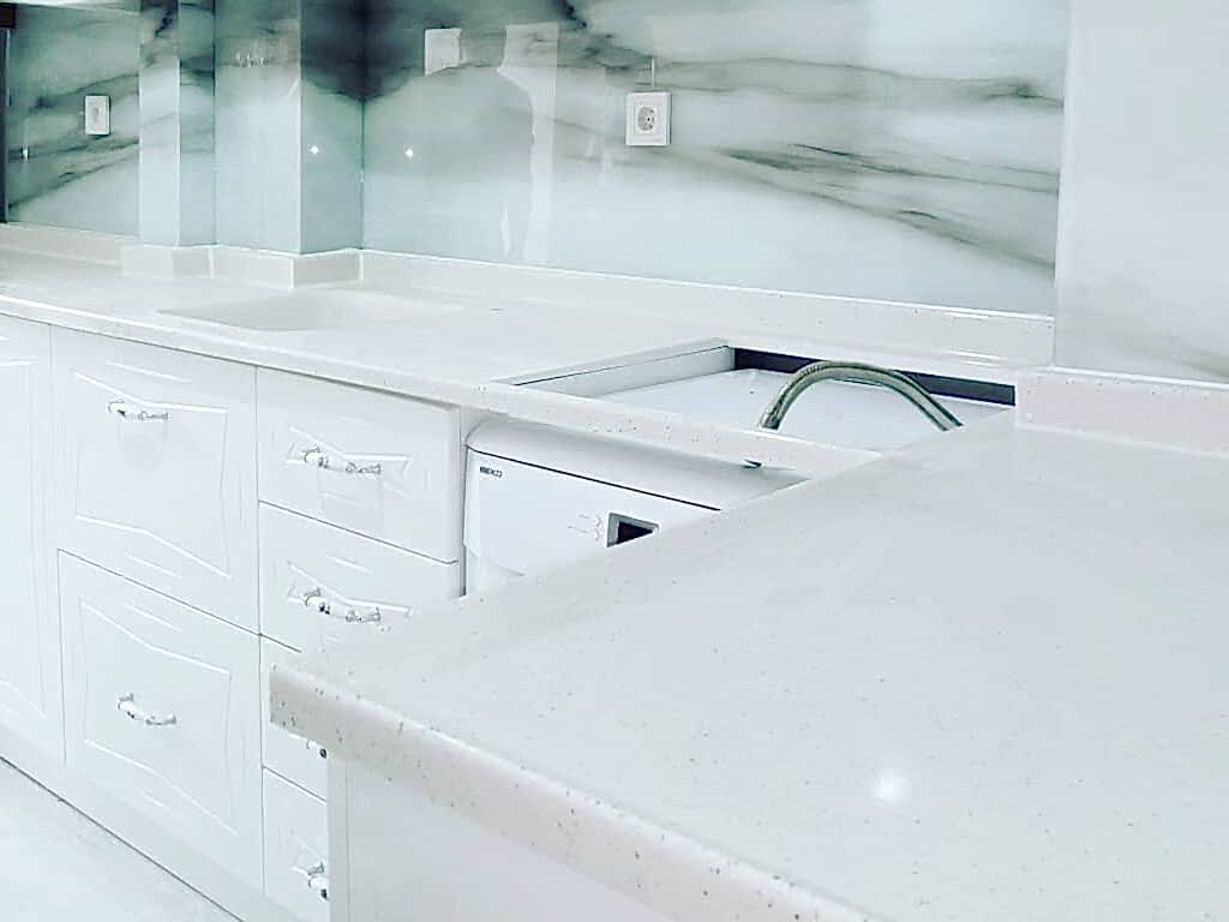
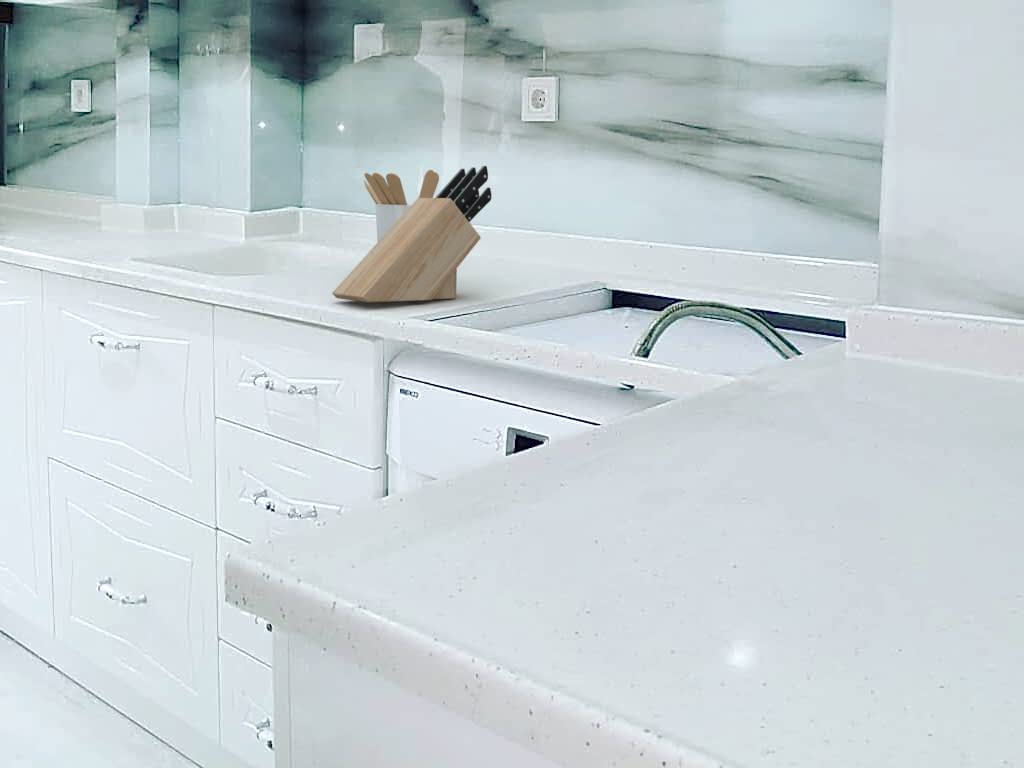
+ knife block (418, 231)
+ utensil holder (395, 222)
